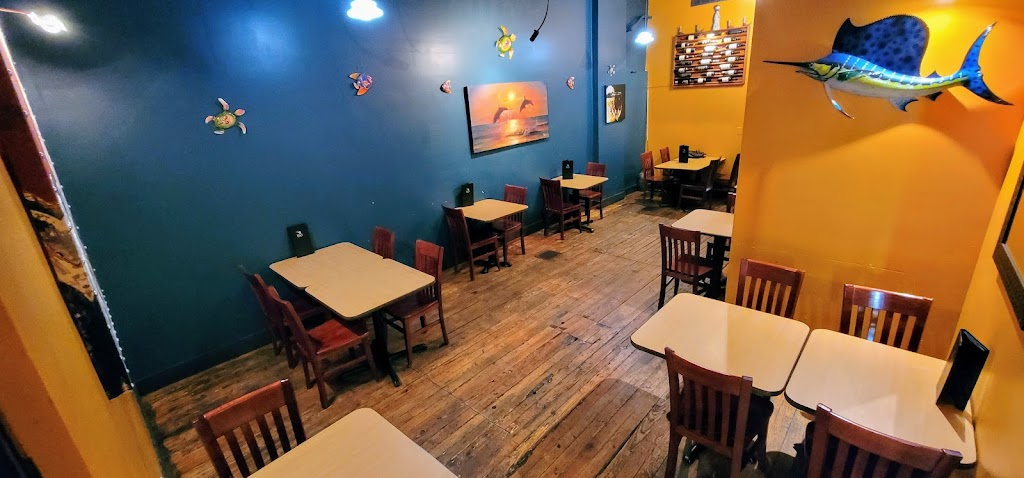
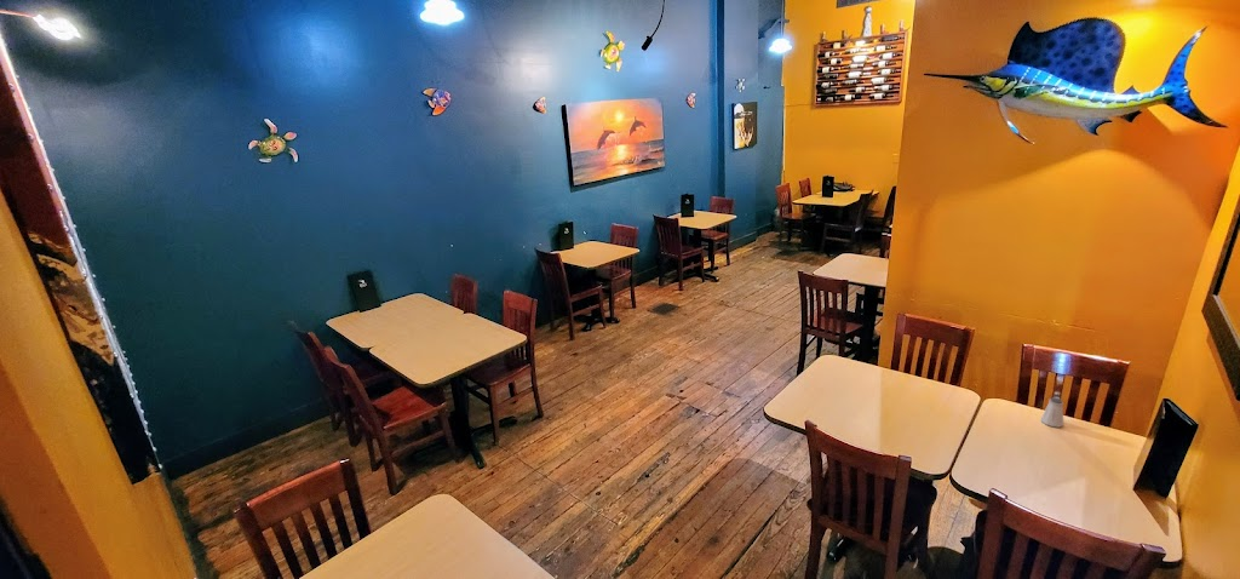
+ saltshaker (1054, 411)
